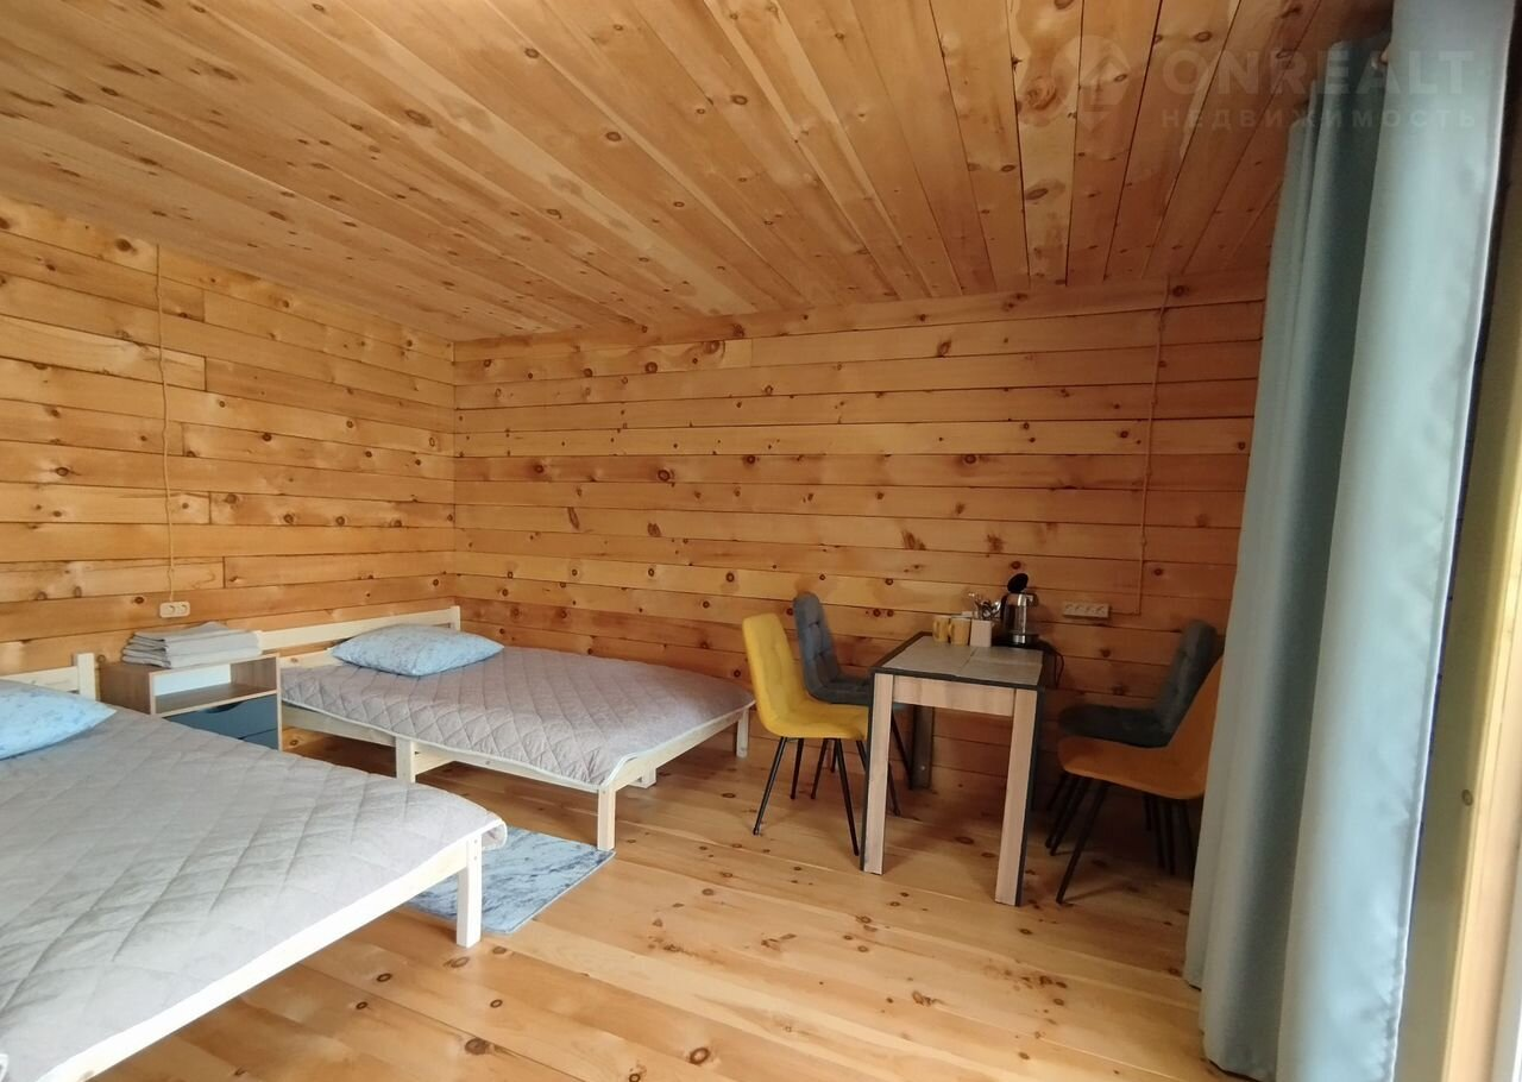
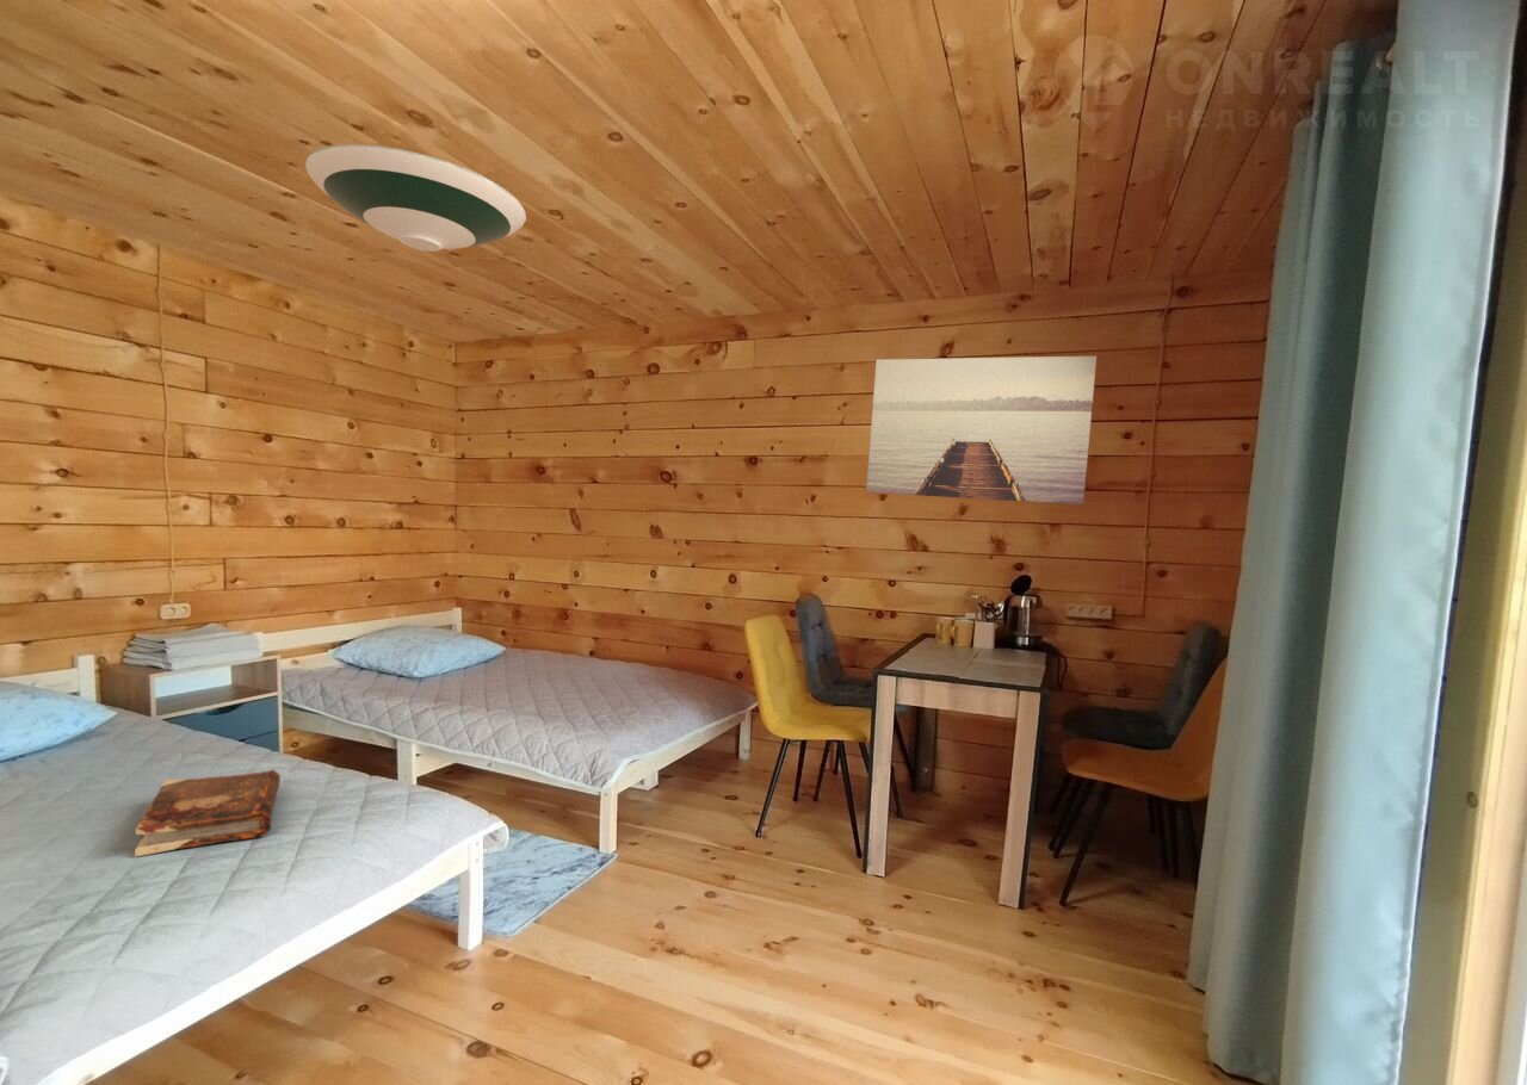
+ wall art (975, 428)
+ book (215, 807)
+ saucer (421, 221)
